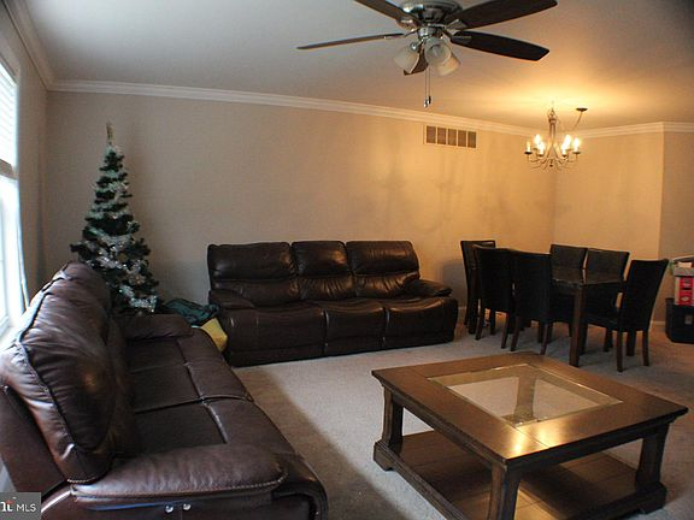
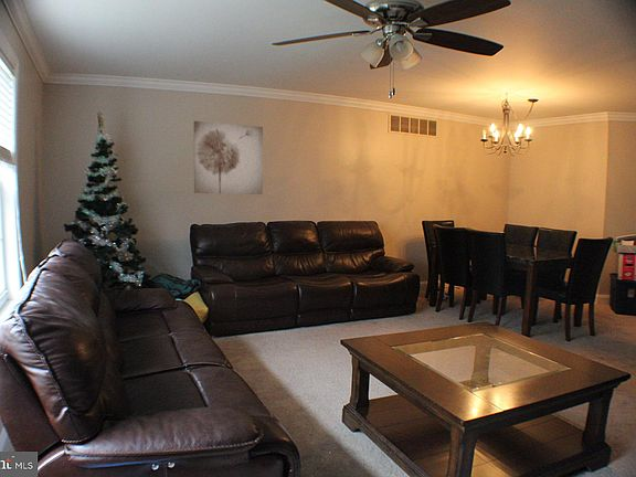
+ wall art (229, 159)
